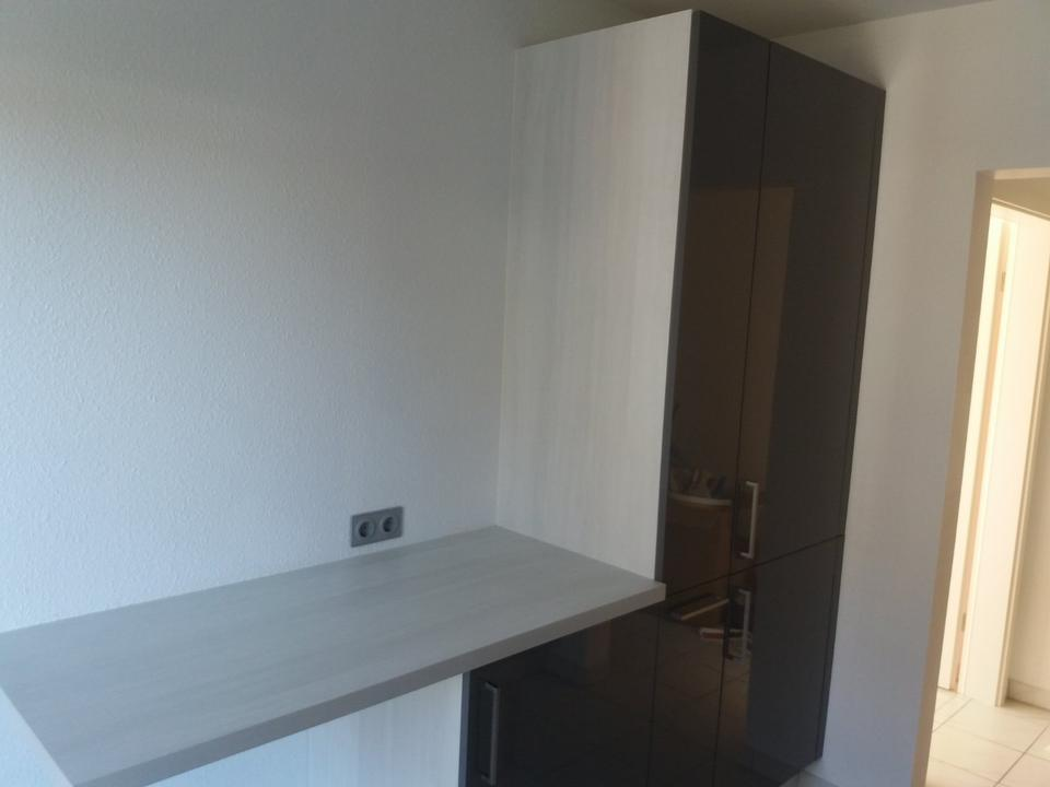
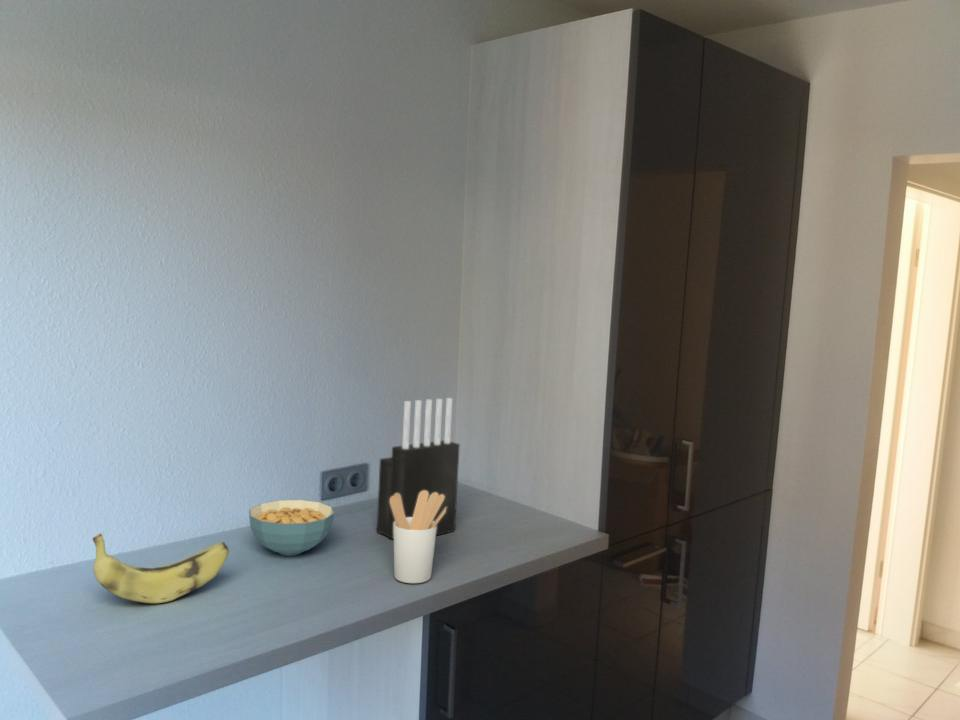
+ utensil holder (419, 533)
+ knife block (416, 464)
+ cereal bowl (291, 531)
+ banana (164, 565)
